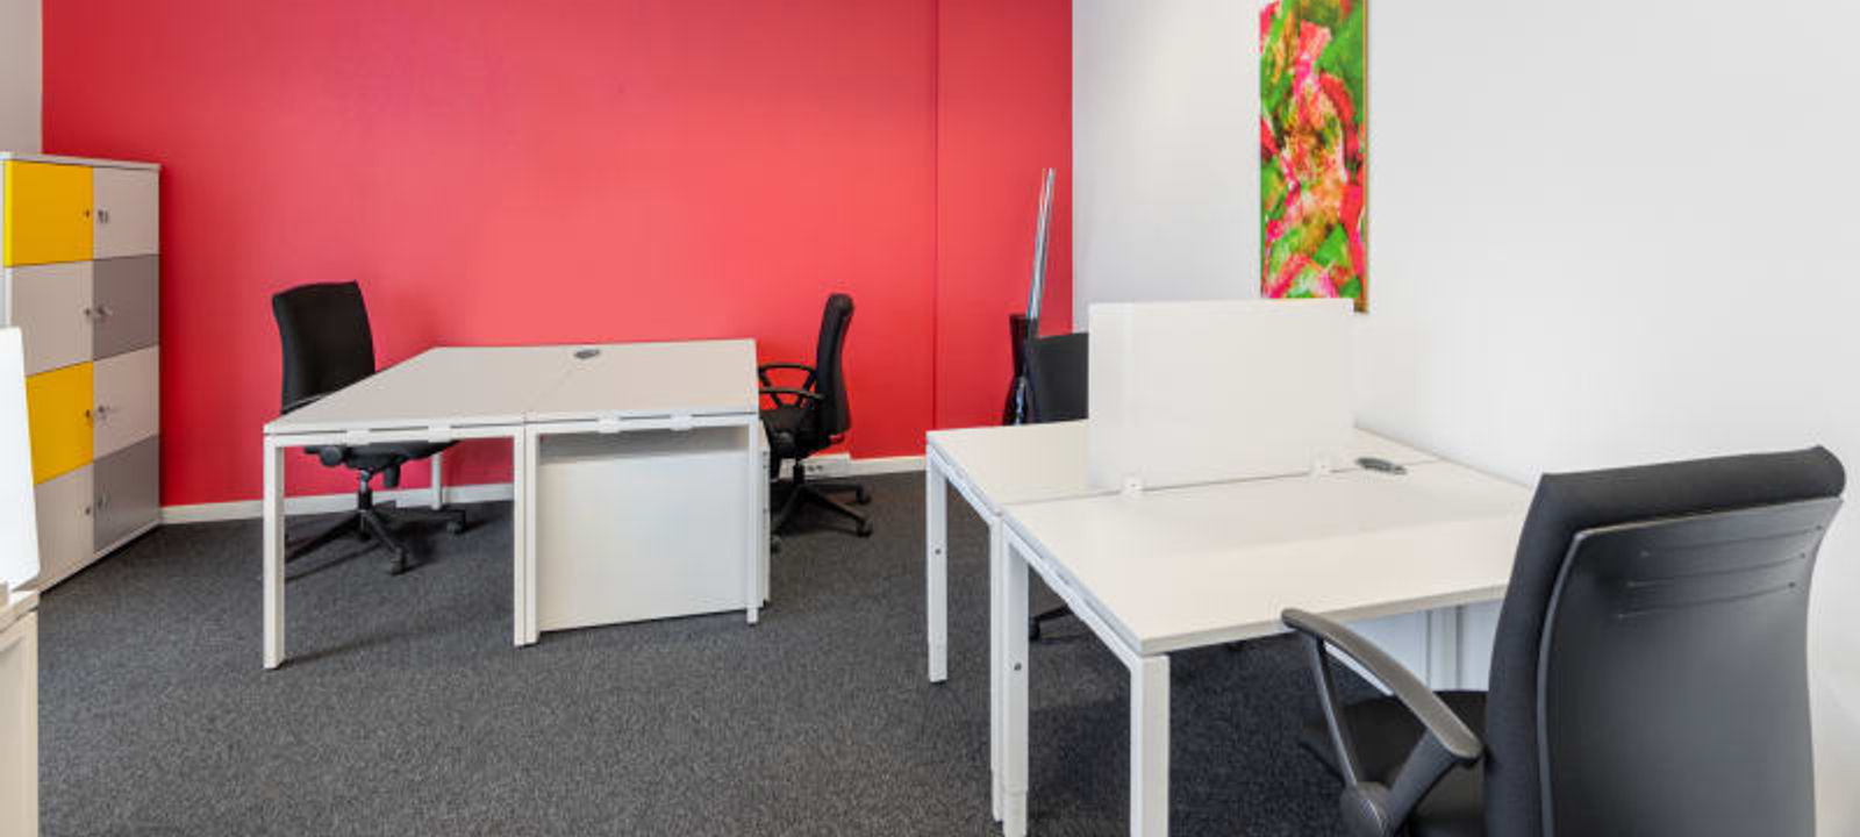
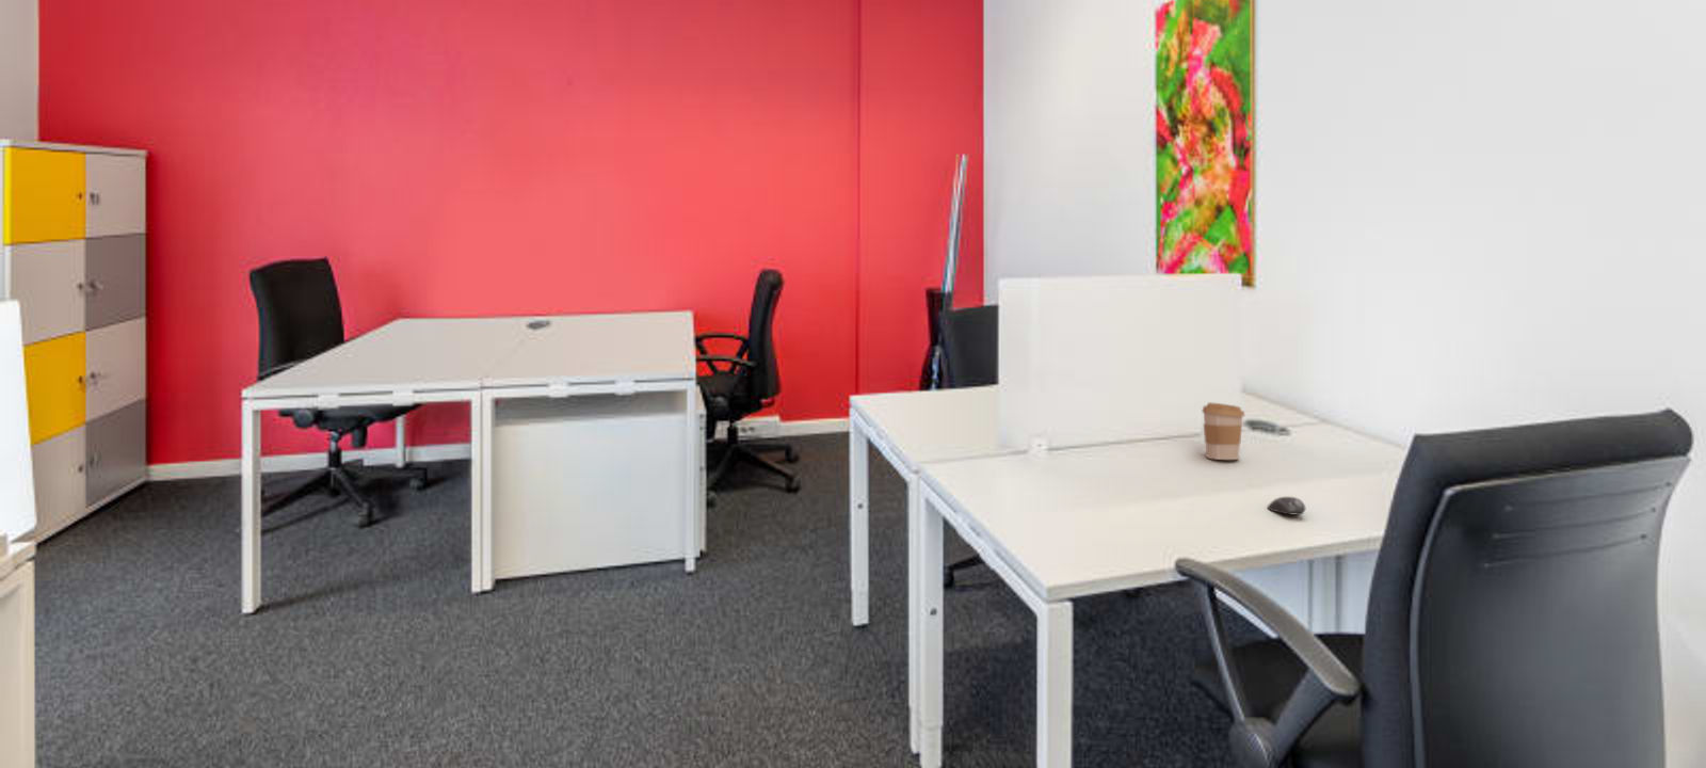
+ computer mouse (1286, 504)
+ coffee cup (1222, 430)
